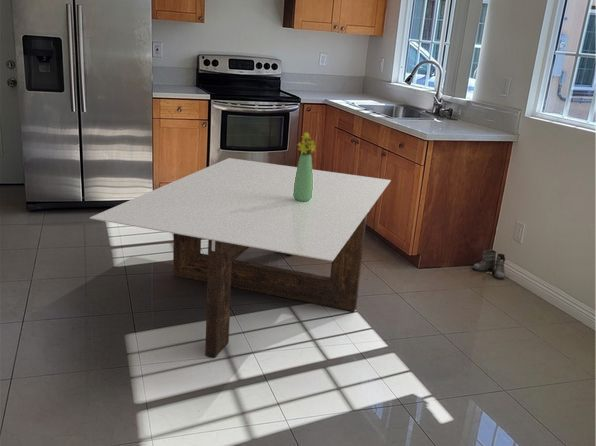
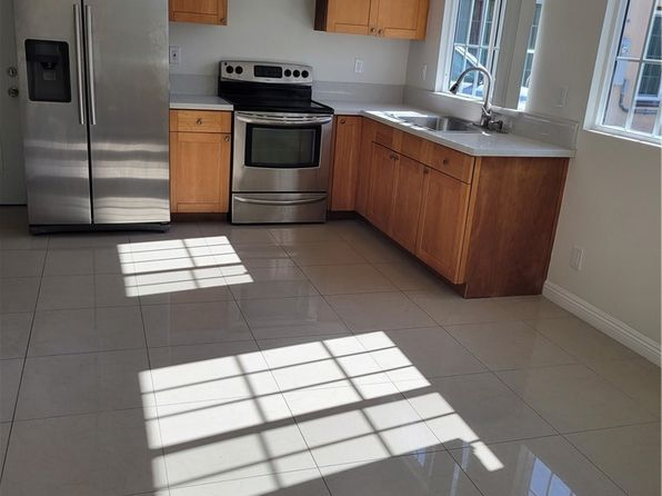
- bouquet (304, 166)
- boots (491, 262)
- dining table (264, 244)
